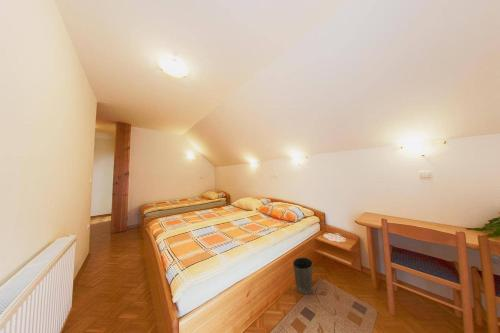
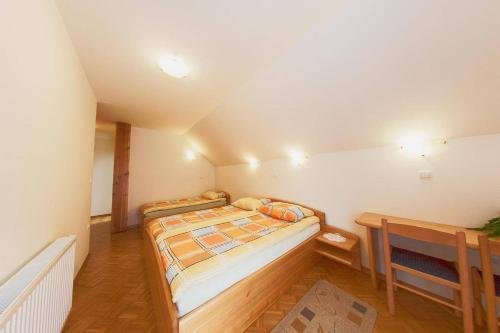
- waste basket (303, 275)
